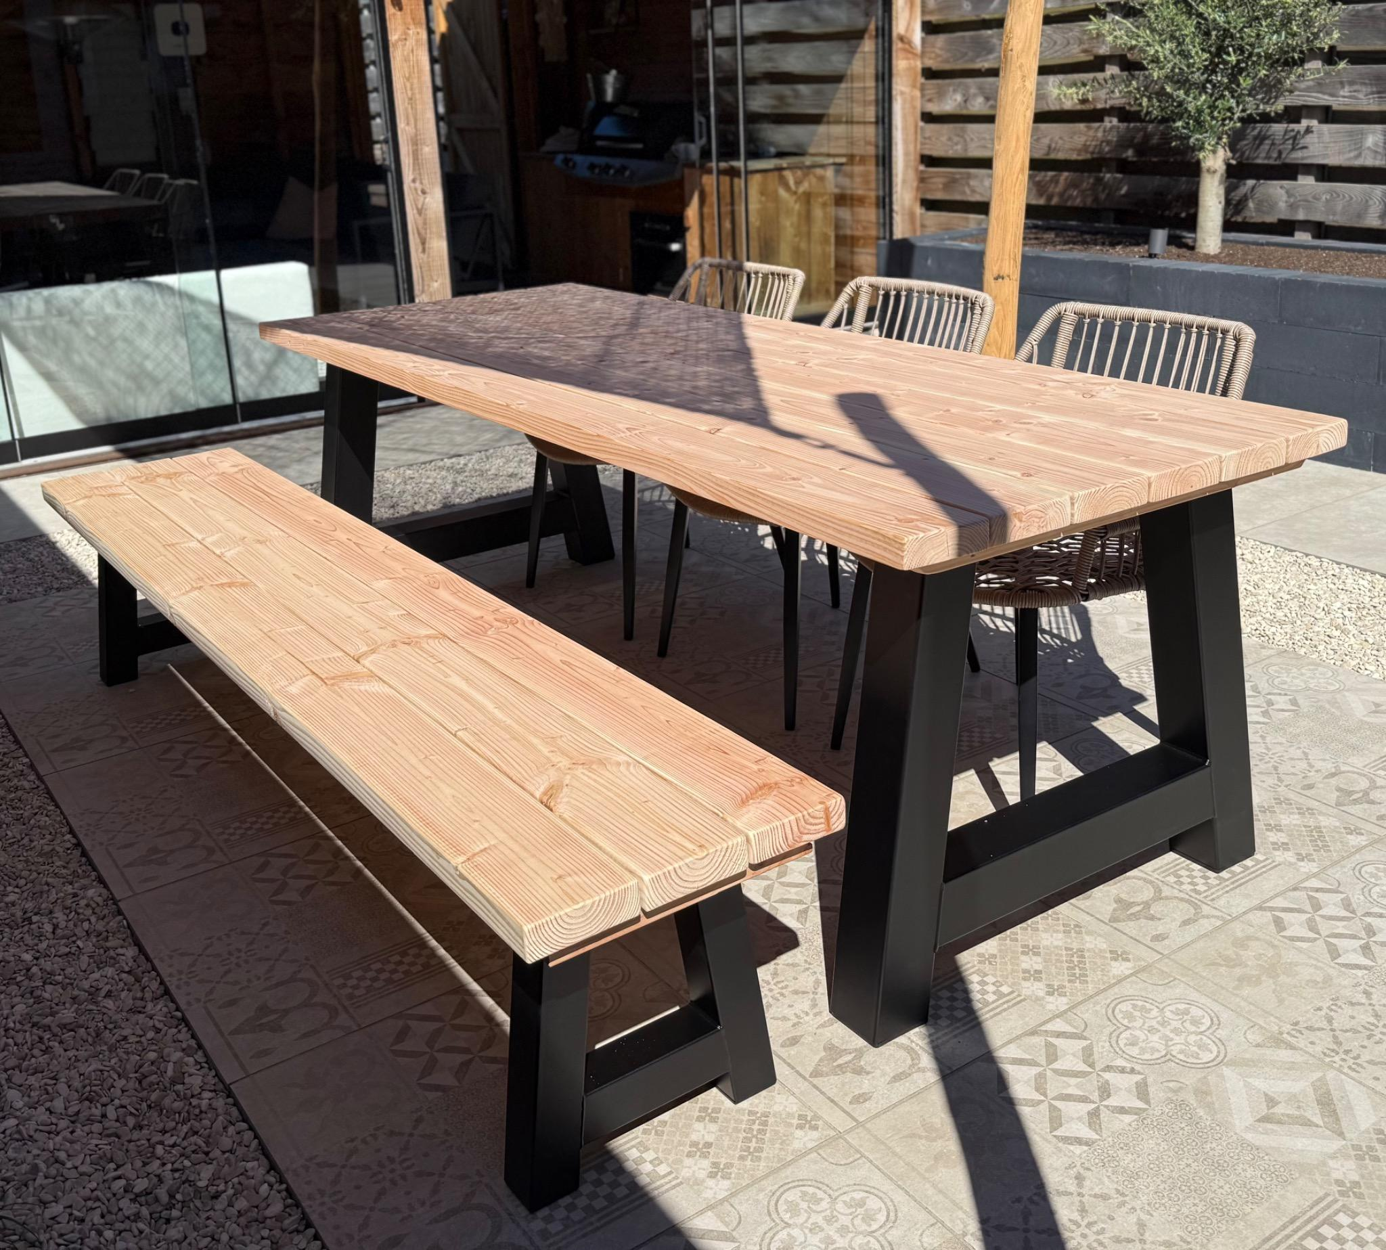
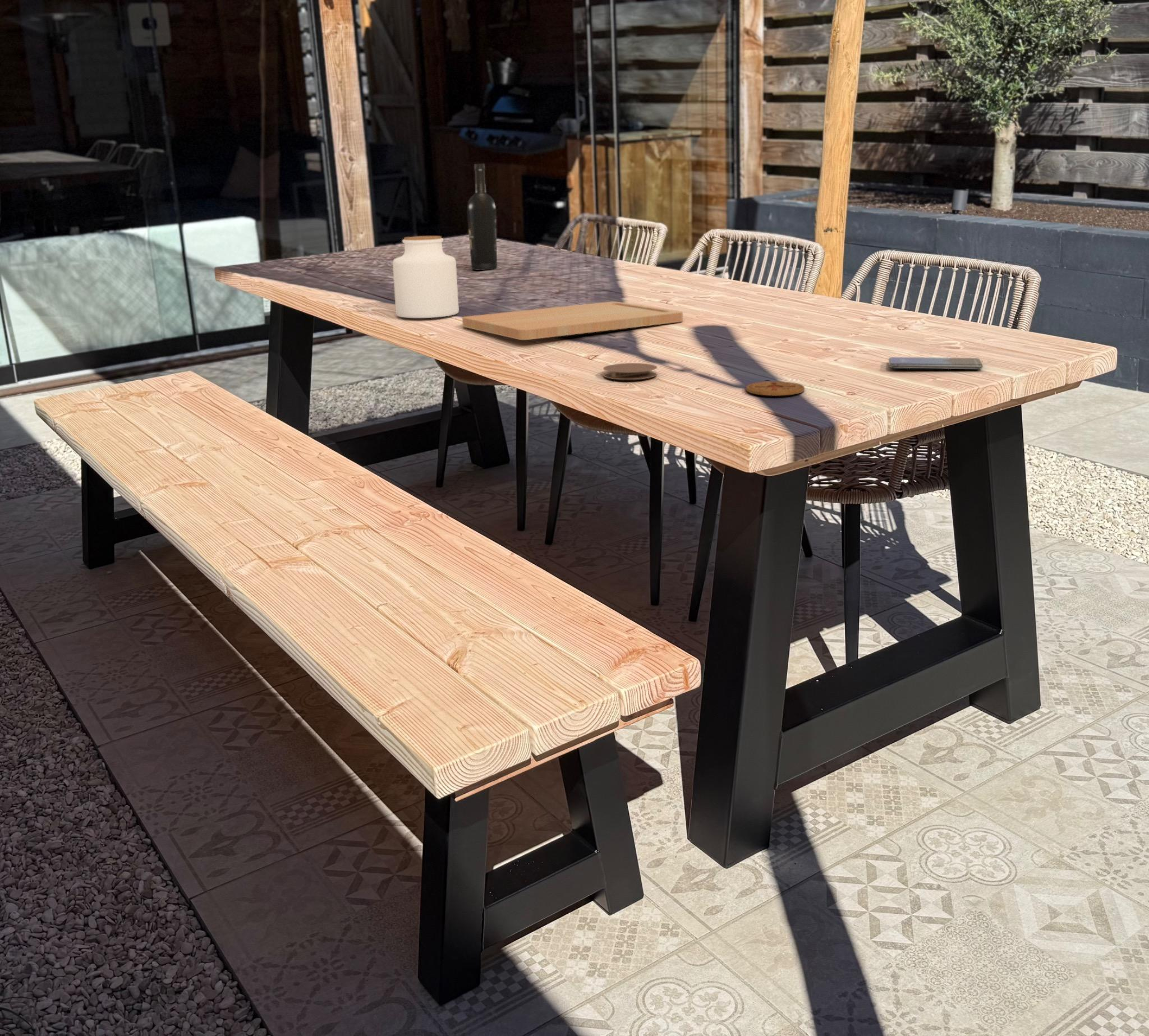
+ jar (424, 276)
+ smartphone (934, 363)
+ cutting board (572, 319)
+ wine bottle (481, 217)
+ coaster (775, 388)
+ coaster (630, 371)
